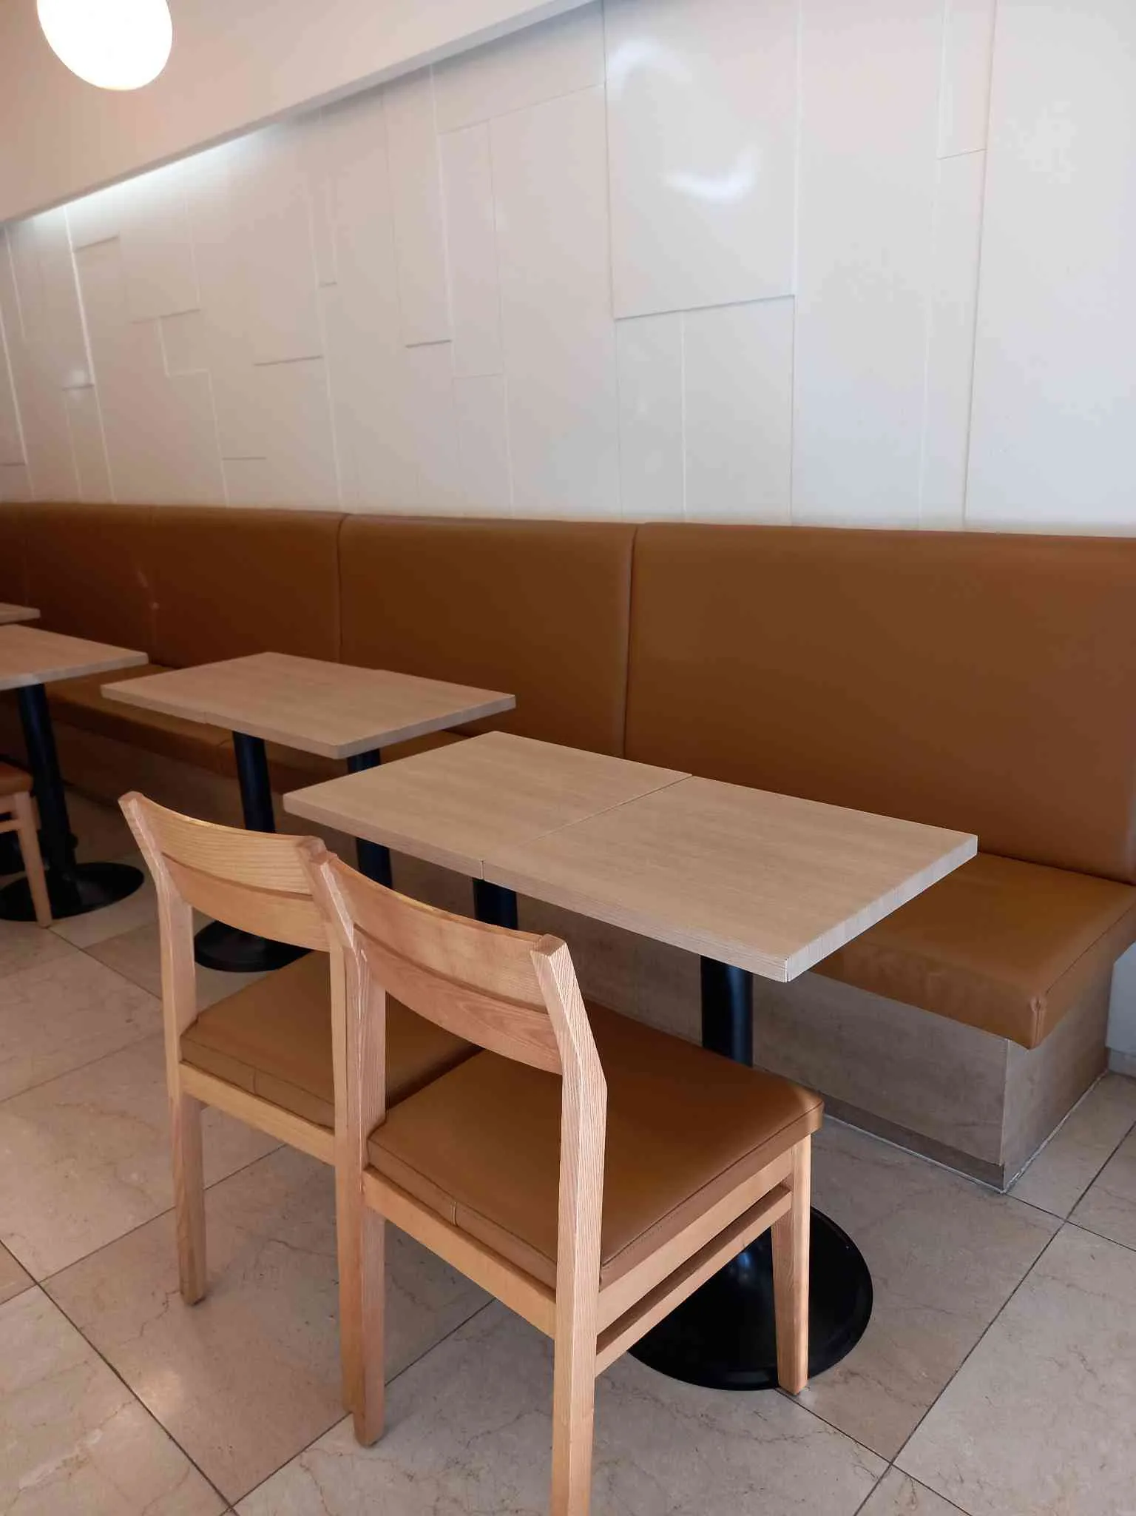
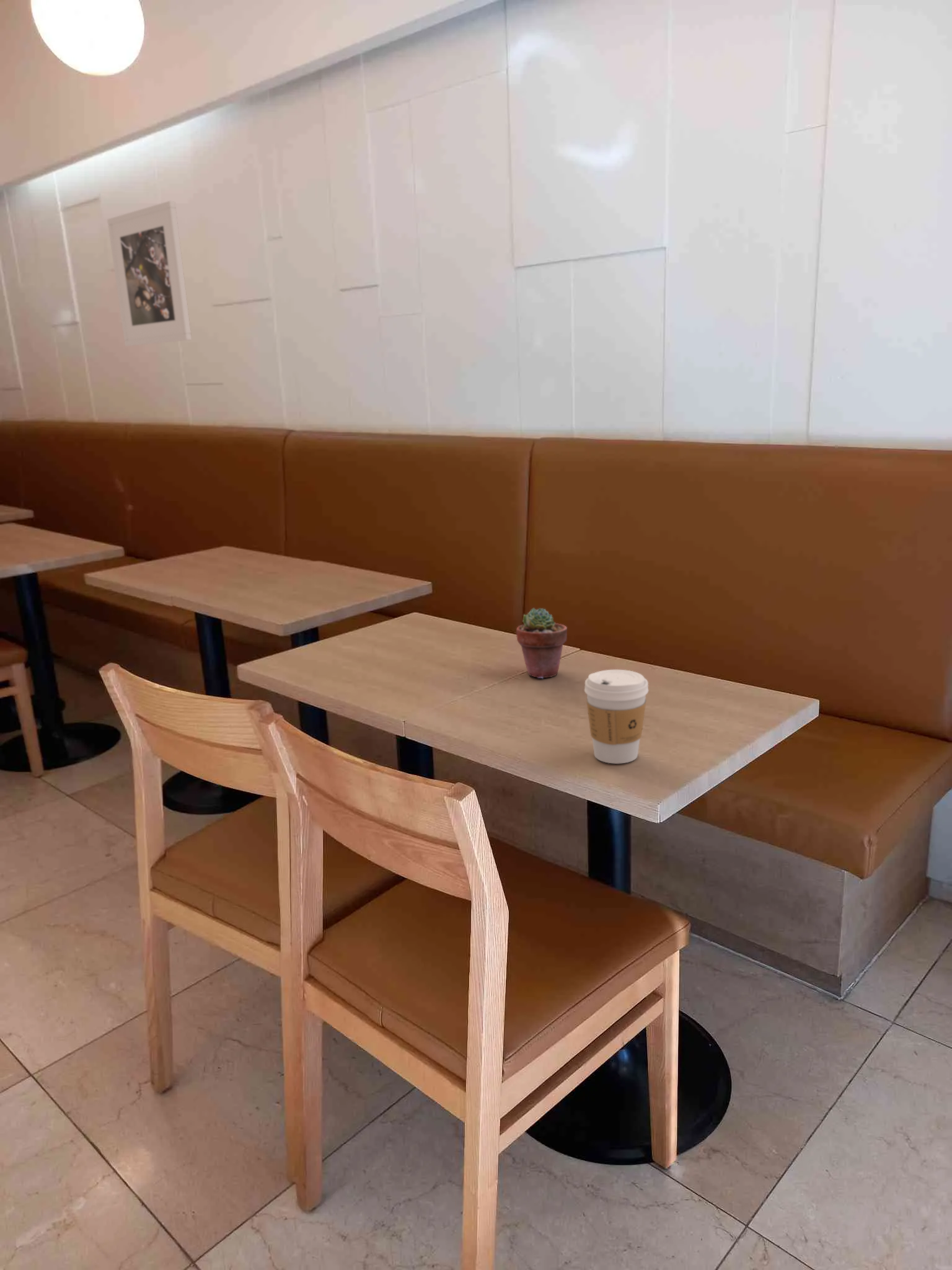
+ potted succulent (542, 641)
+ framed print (148, 278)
+ coffee cup (616, 715)
